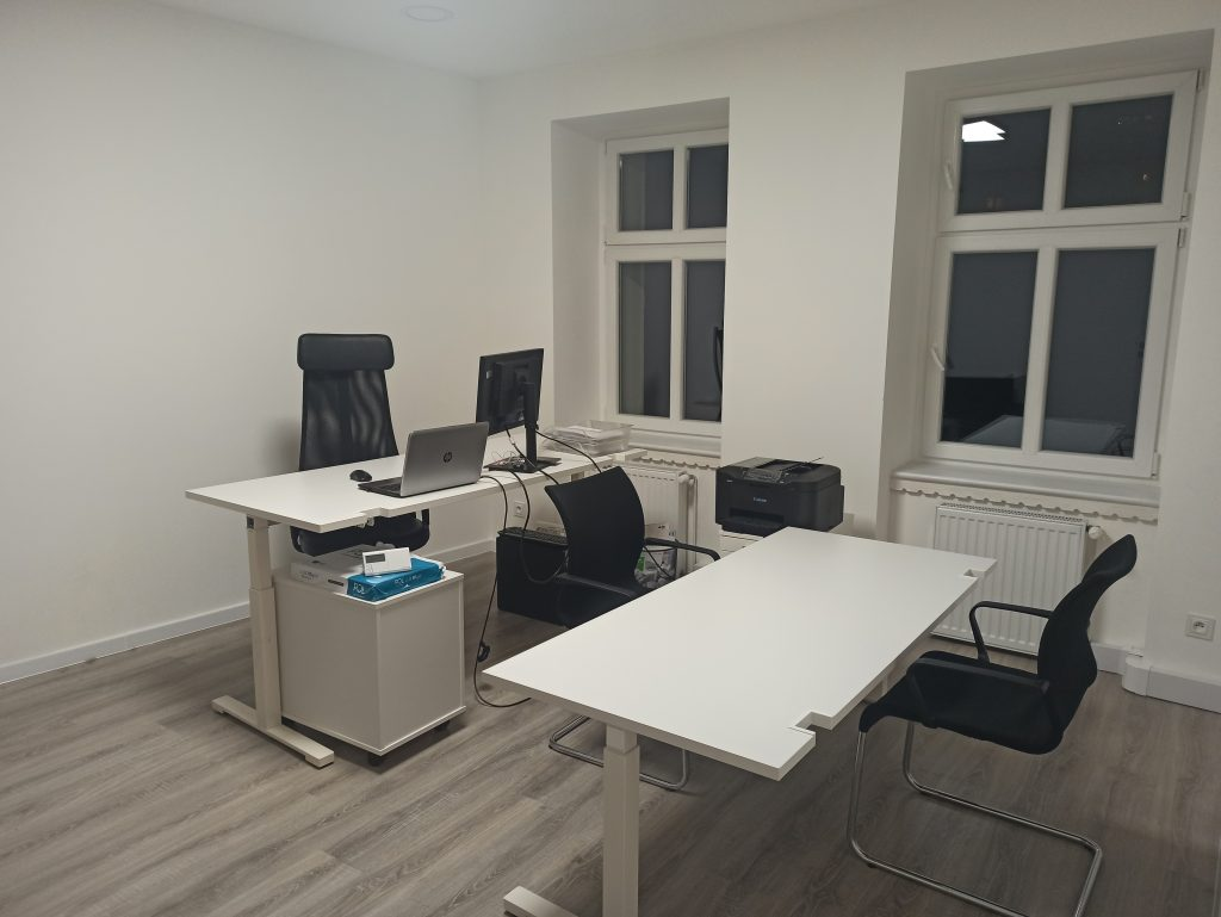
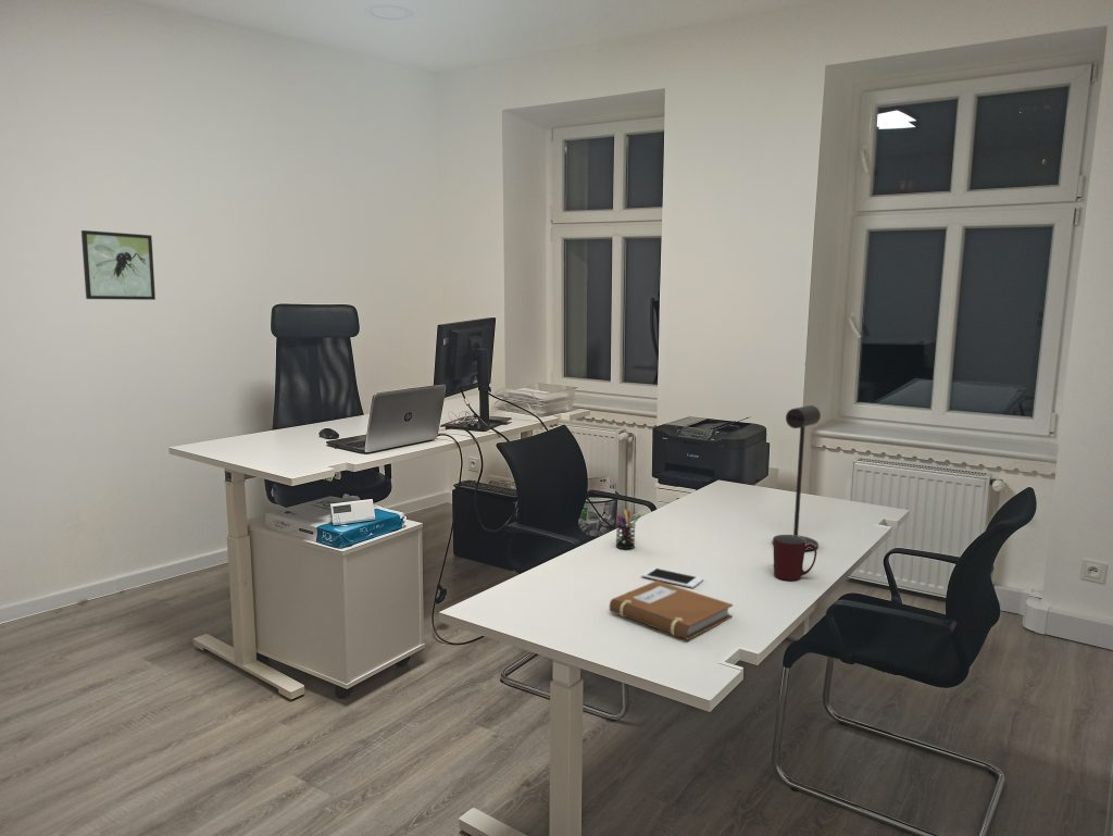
+ mug (793, 558)
+ cell phone (672, 577)
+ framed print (120, 266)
+ pen holder (628, 527)
+ desk lamp (799, 476)
+ notebook (667, 608)
